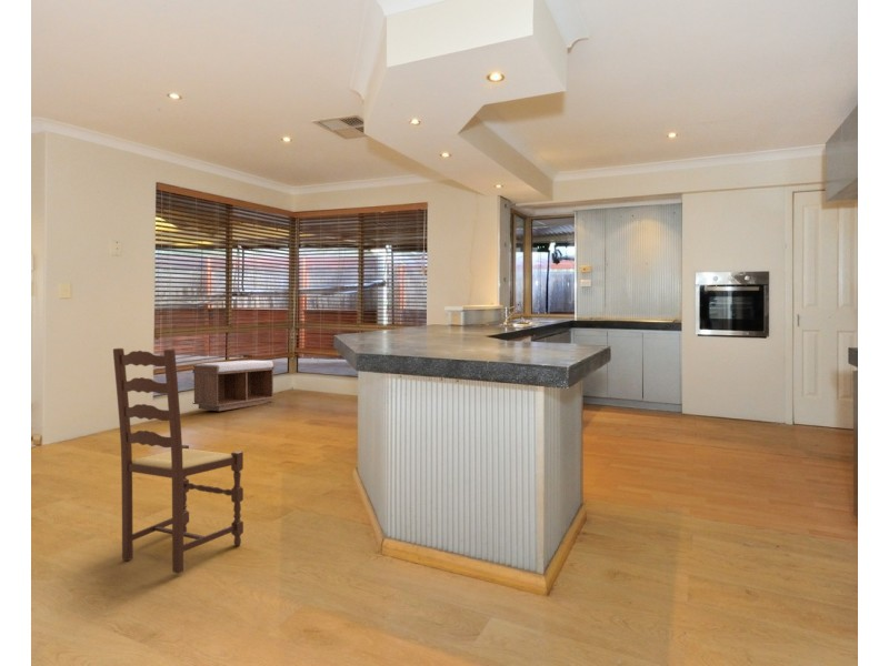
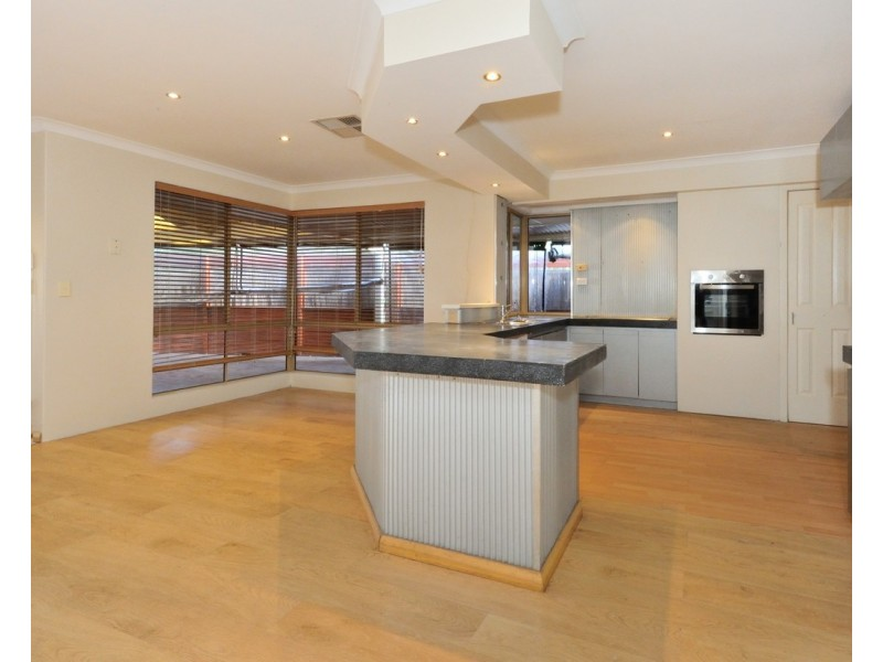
- bench (236, 383)
- dining chair (181, 450)
